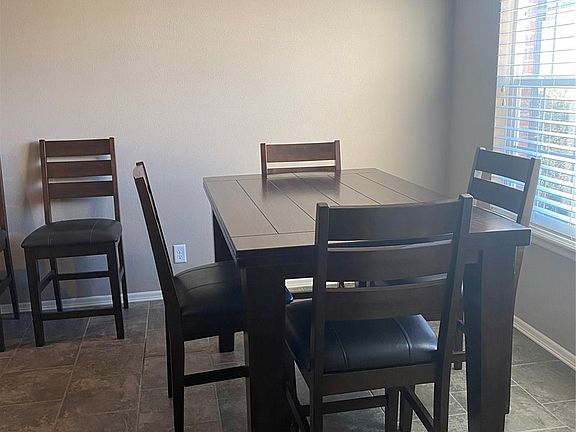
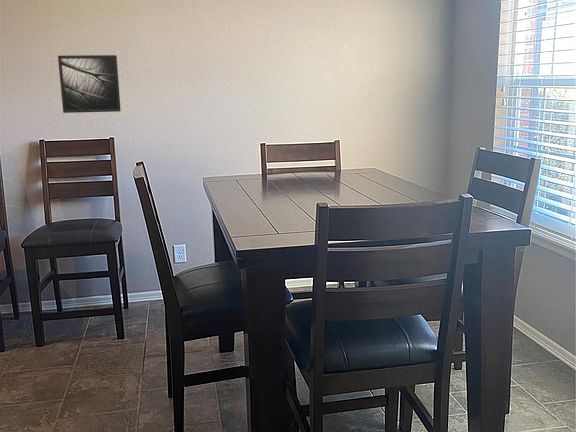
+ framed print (89, 84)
